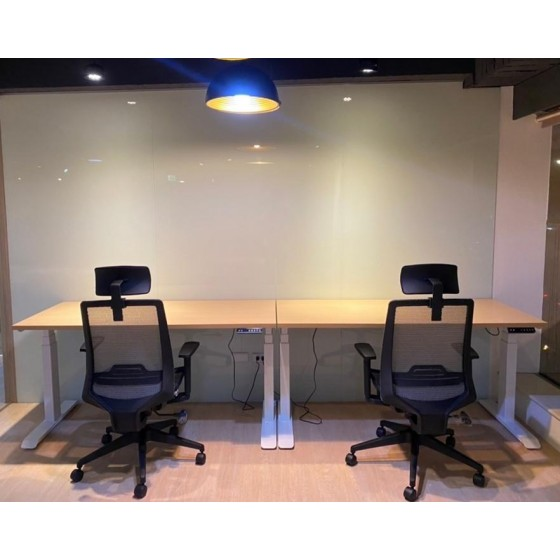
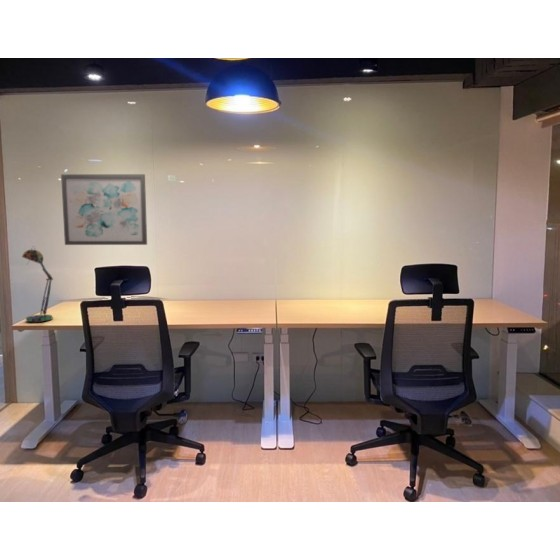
+ wall art (104, 209)
+ desk lamp (46, 284)
